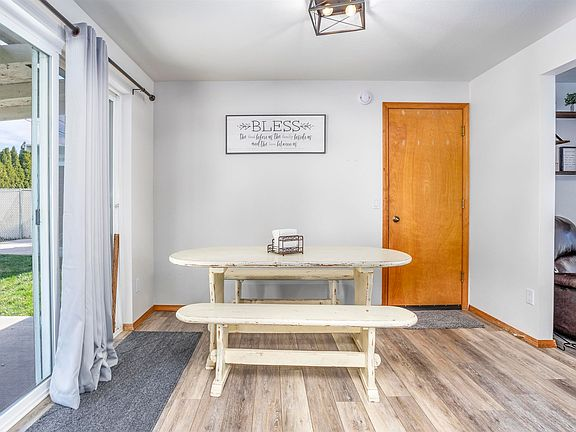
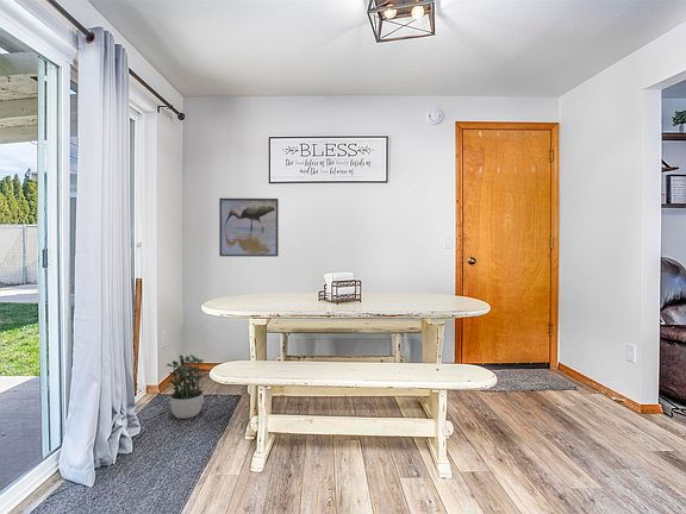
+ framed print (249, 227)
+ potted plant (185, 383)
